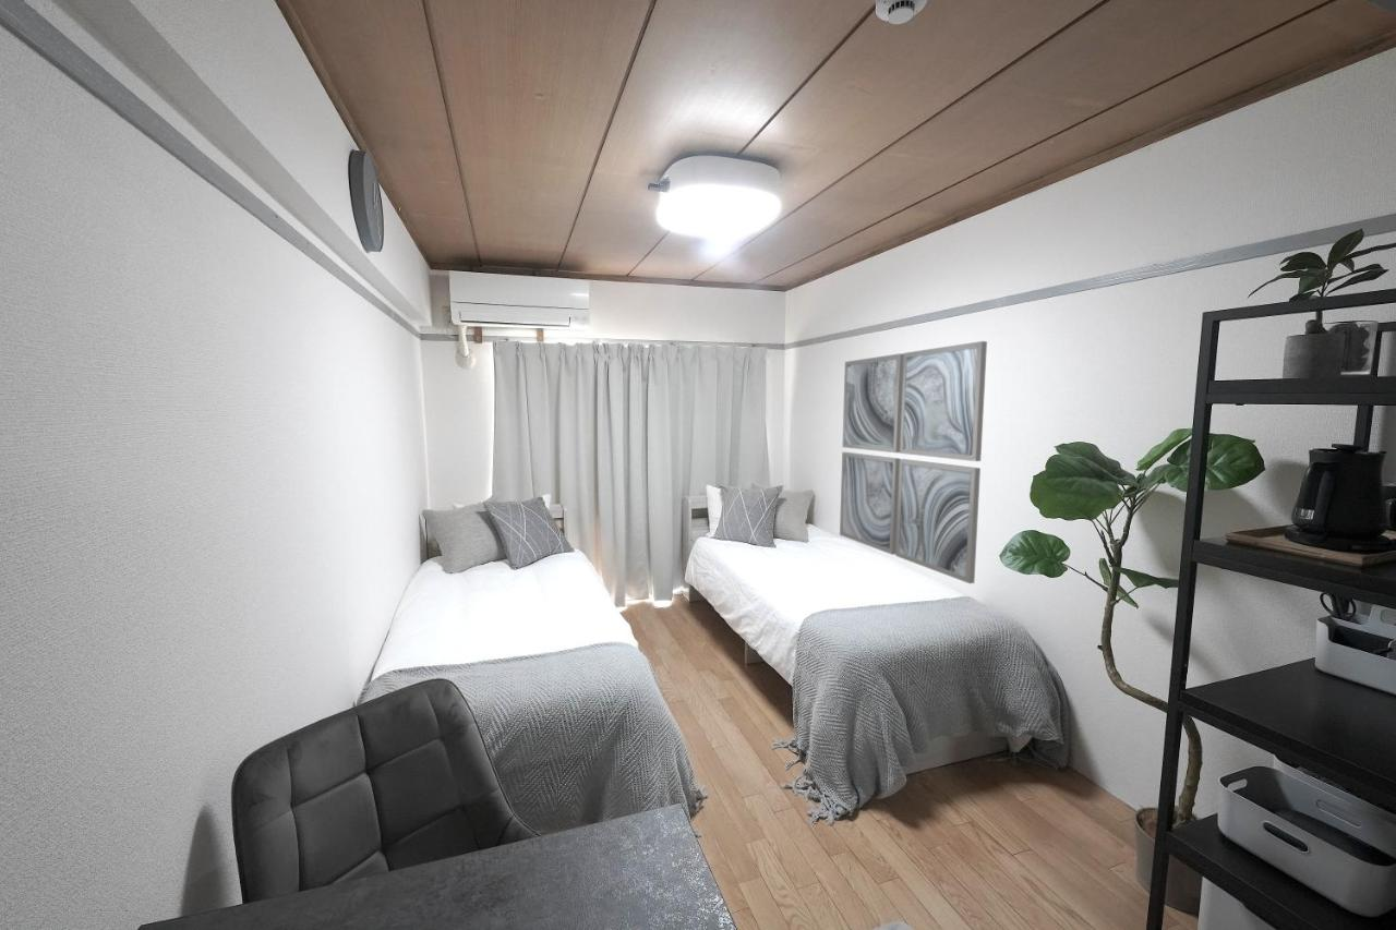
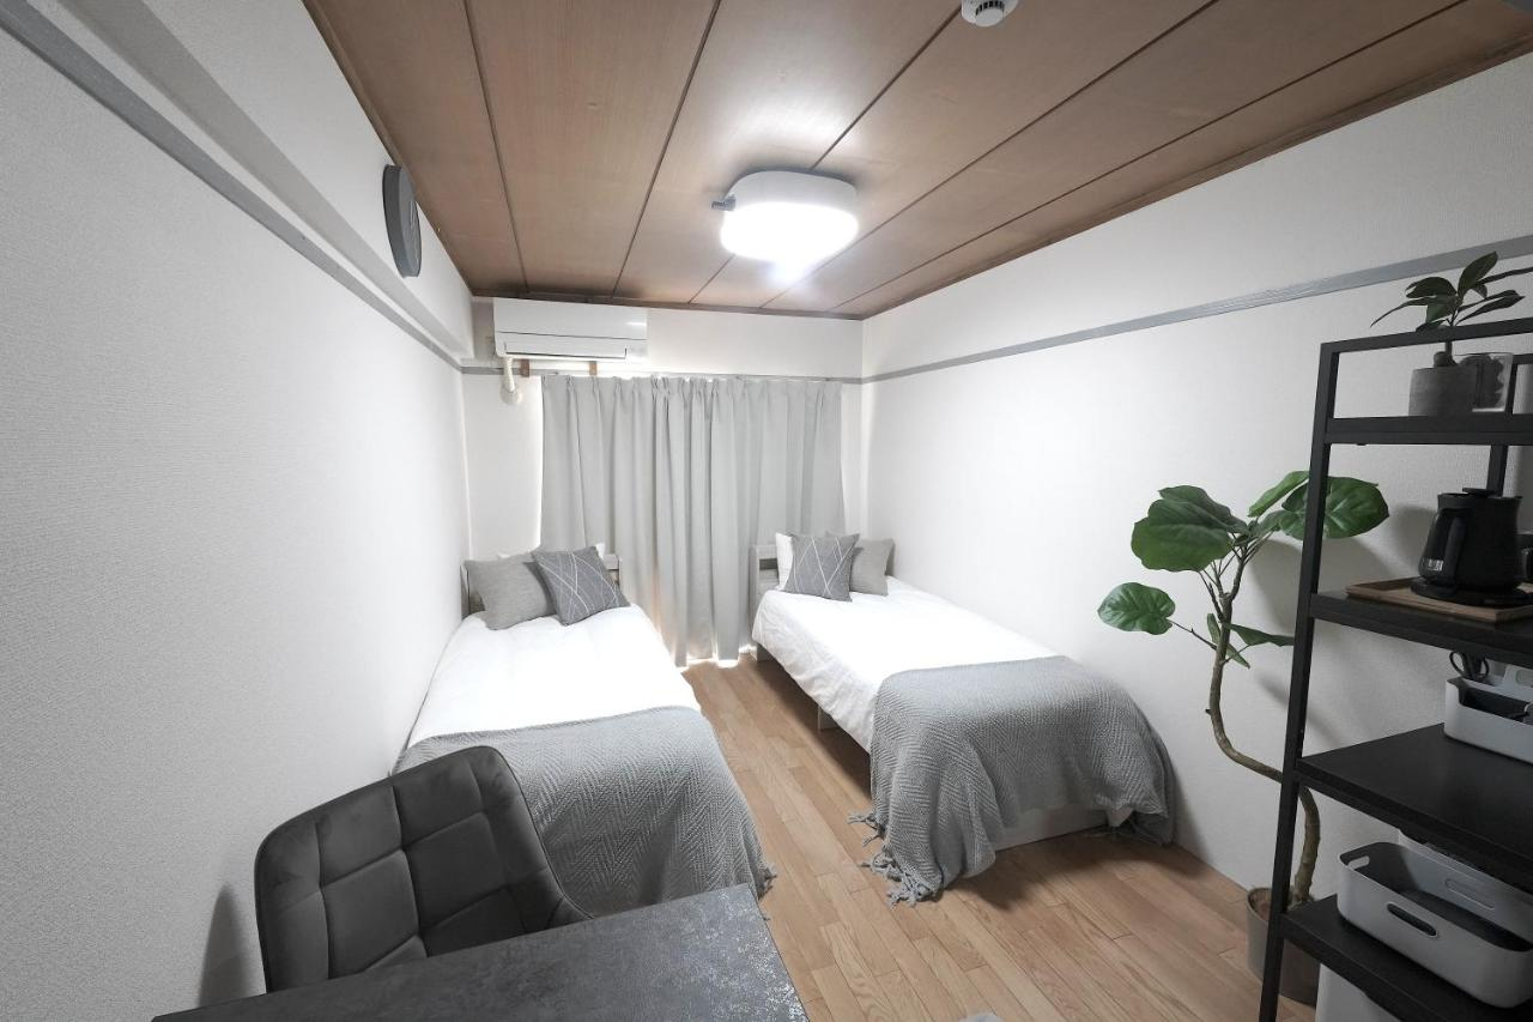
- wall art (899, 458)
